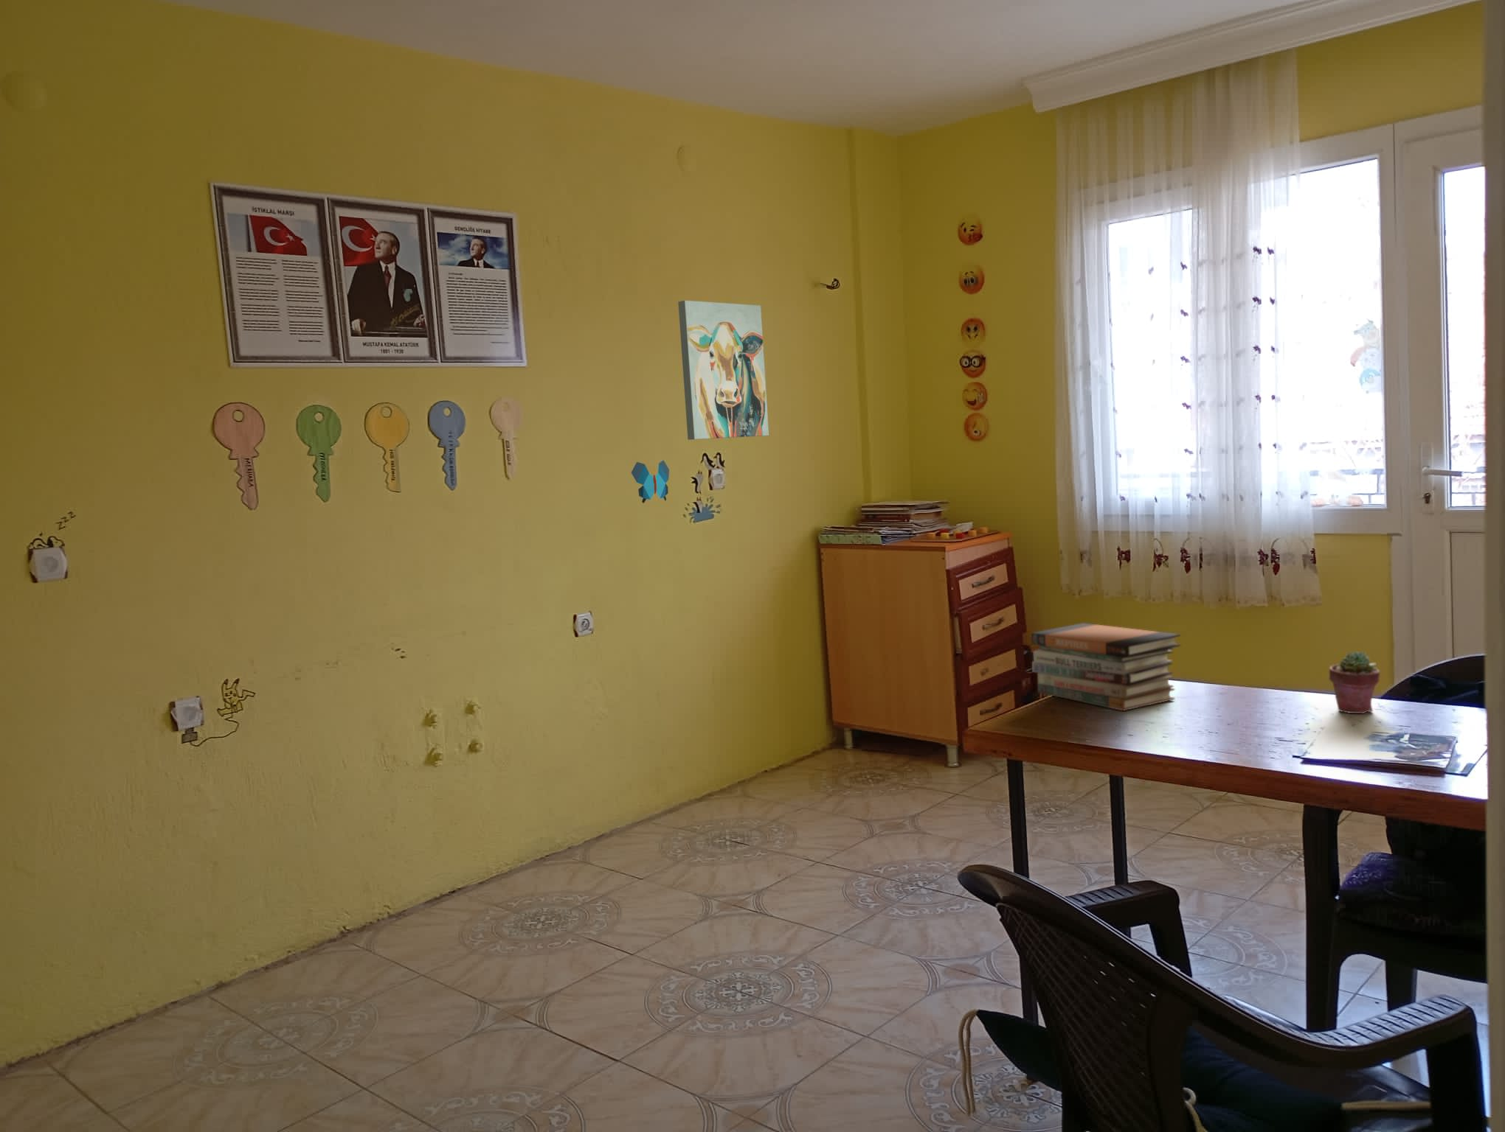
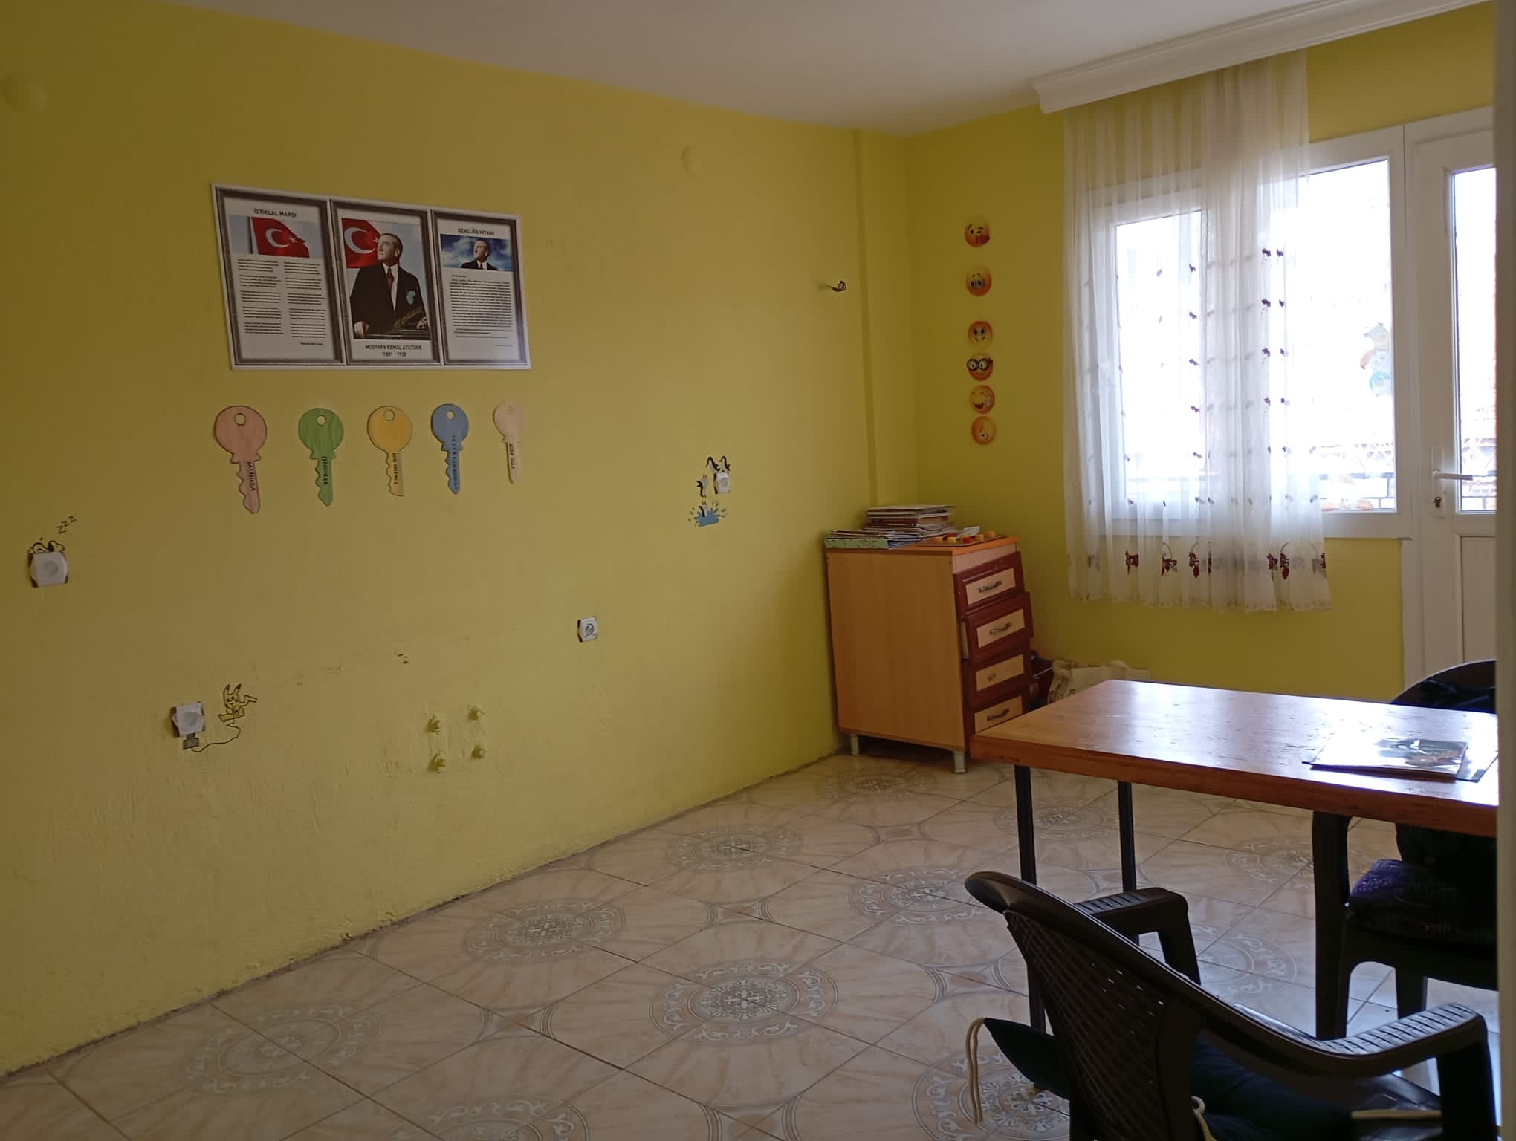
- potted succulent (1354, 680)
- book stack (1102, 664)
- decorative butterfly (653, 482)
- wall art (725, 371)
